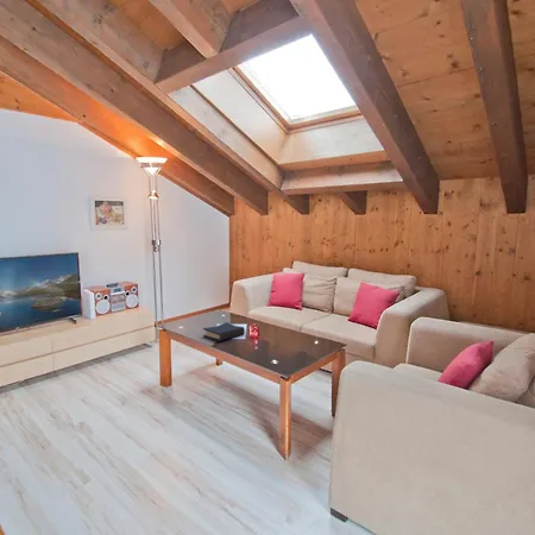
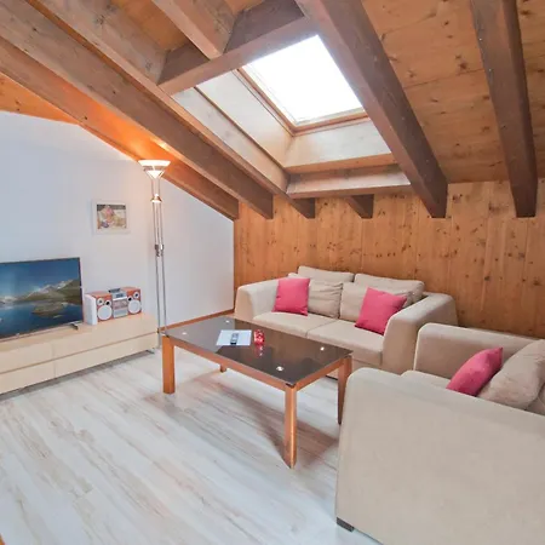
- hardback book (224, 331)
